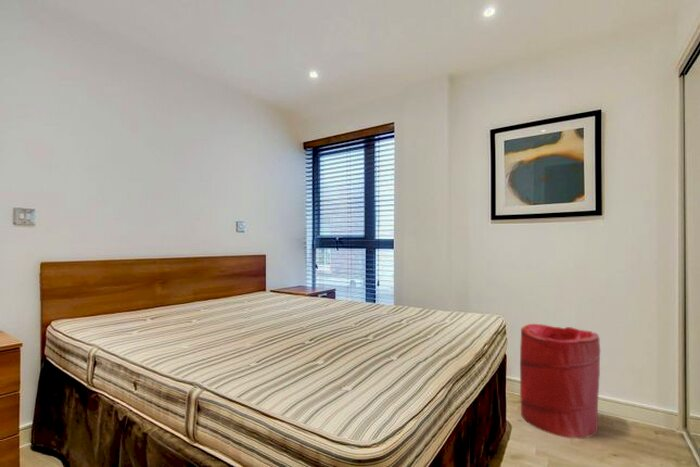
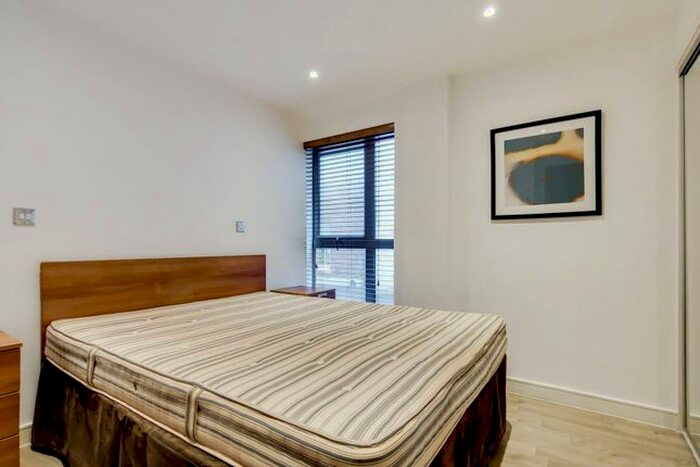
- laundry hamper (558, 373)
